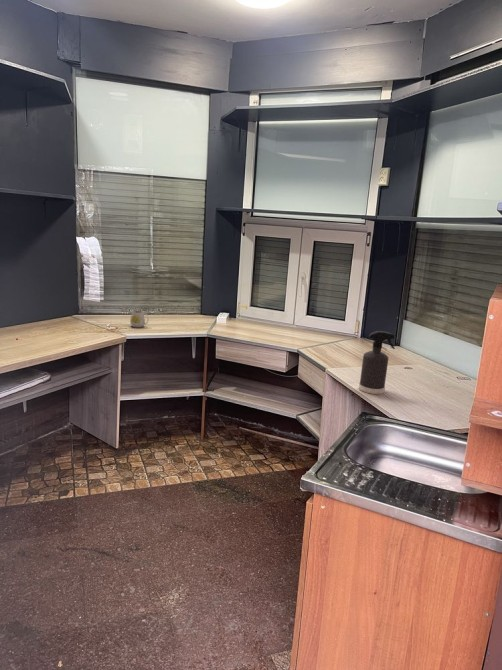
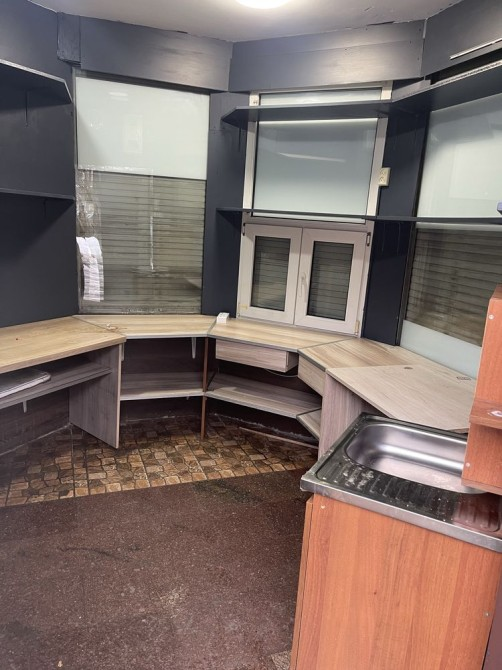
- spray bottle (377, 361)
- mug (139, 319)
